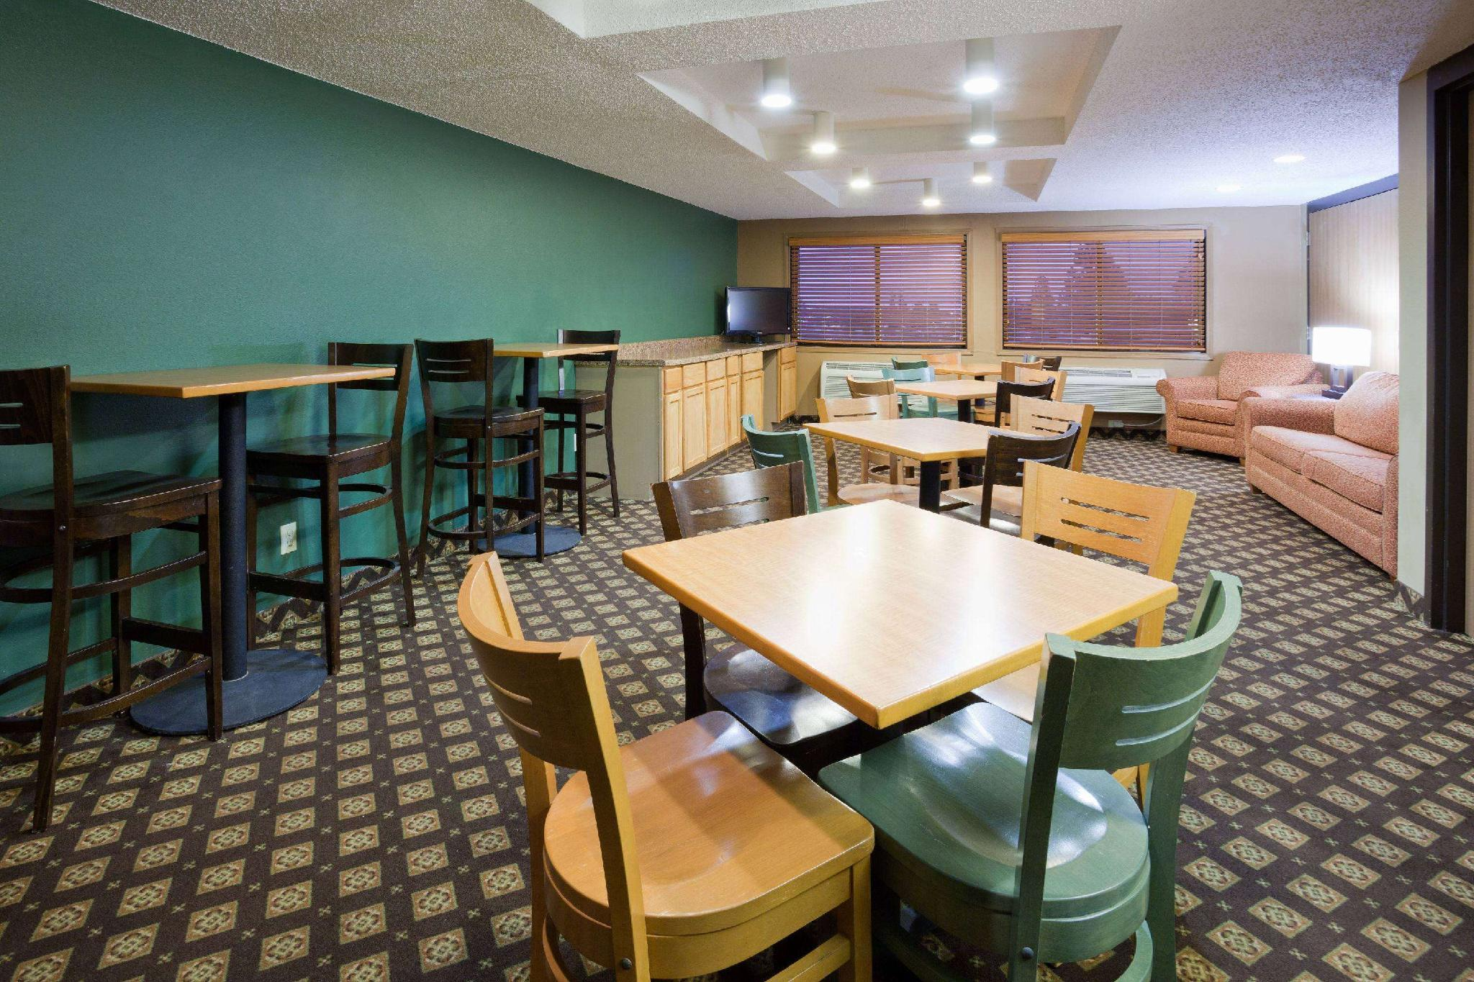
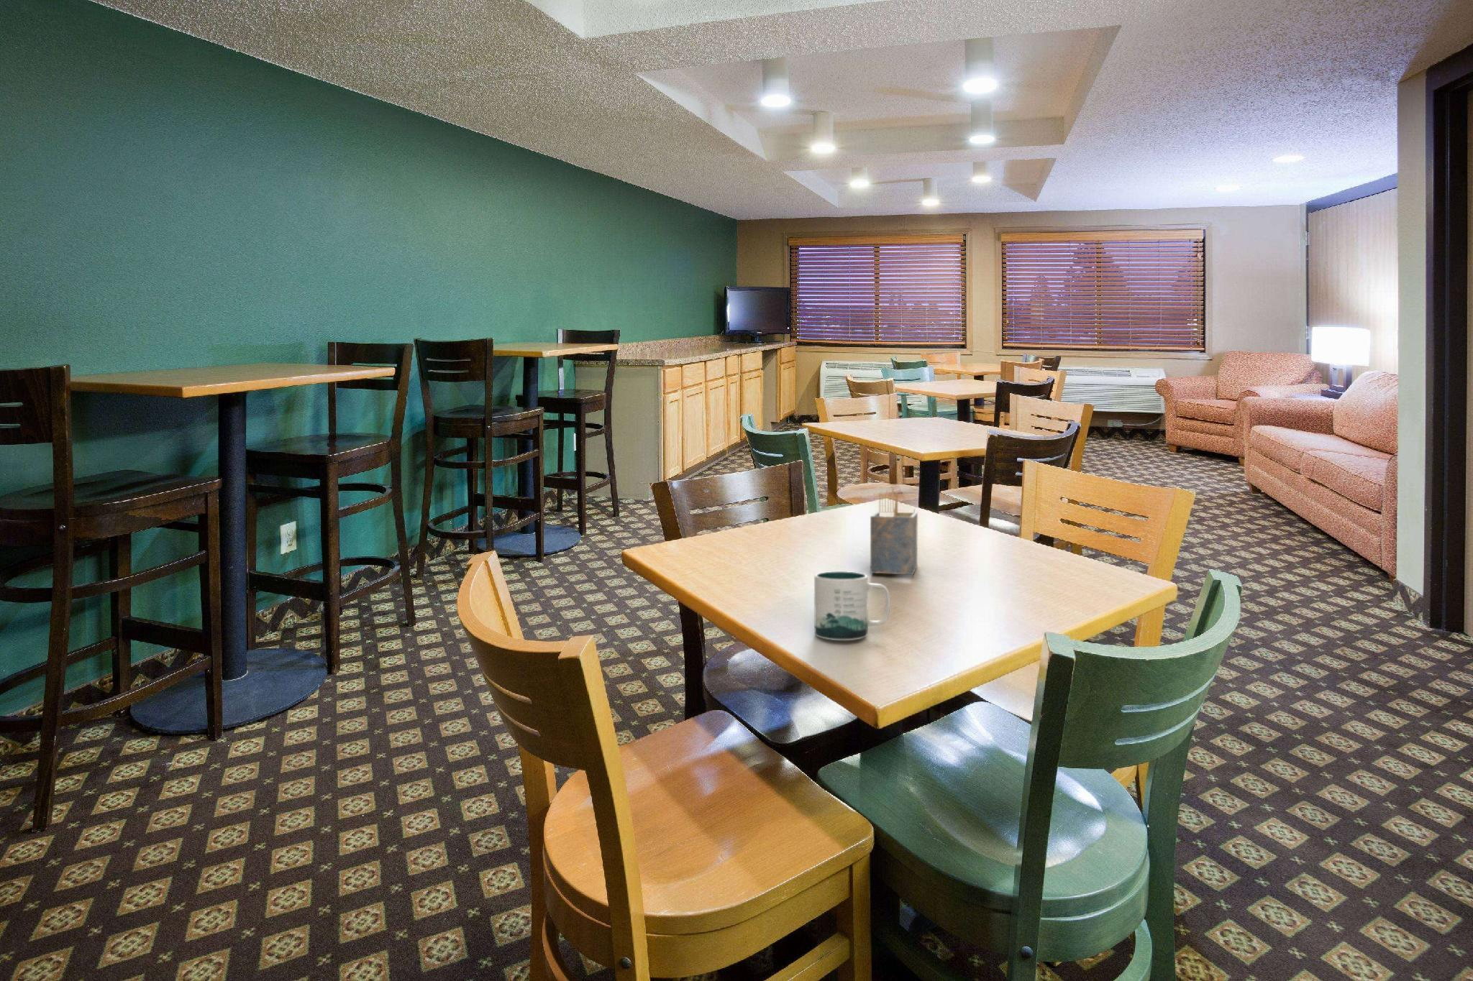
+ mug (852, 604)
+ napkin holder (894, 532)
